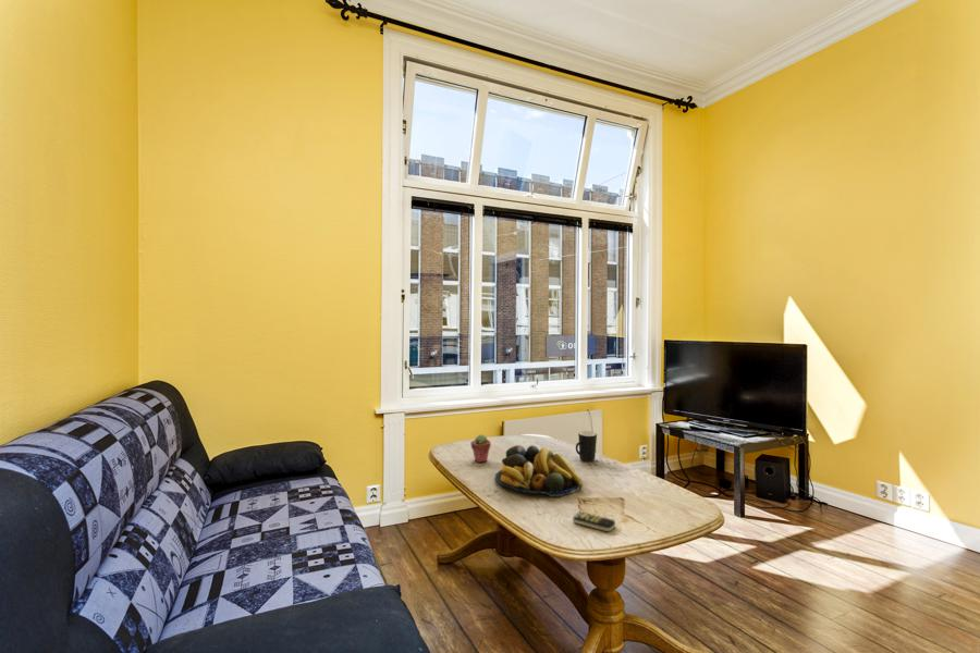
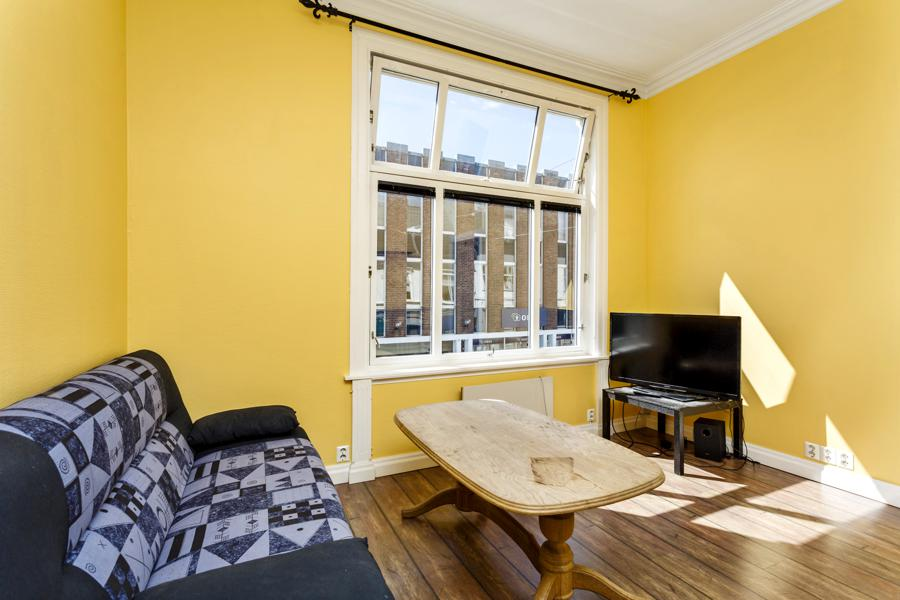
- mug (585, 446)
- fruit bowl (538, 464)
- potted succulent (480, 446)
- remote control (593, 520)
